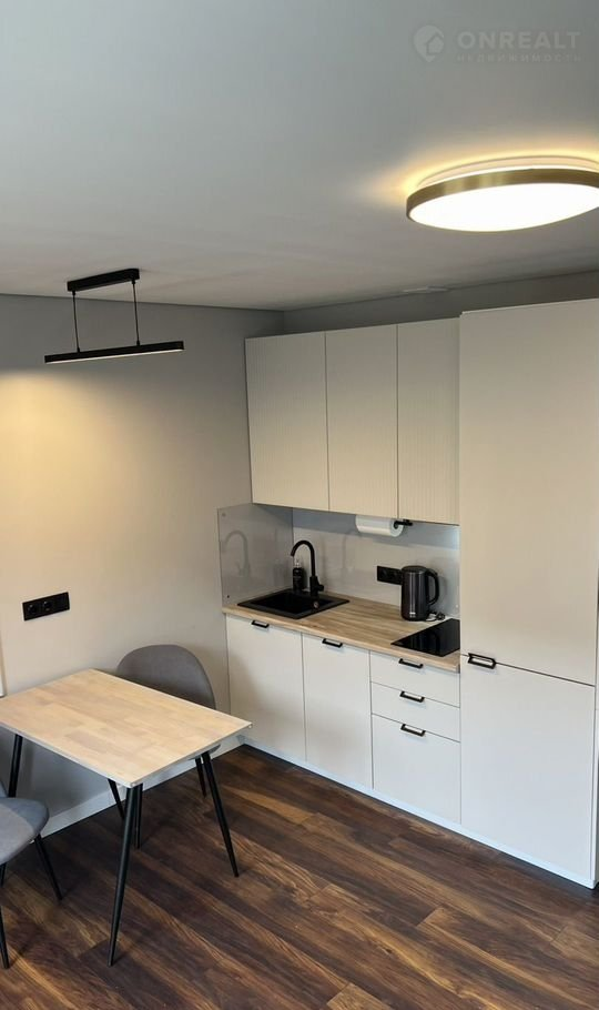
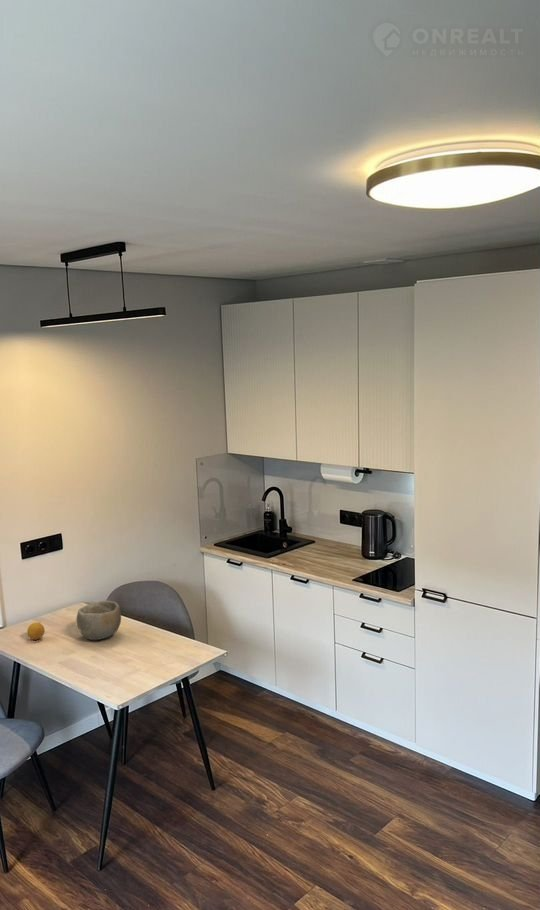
+ bowl (99, 621)
+ fruit (35, 631)
